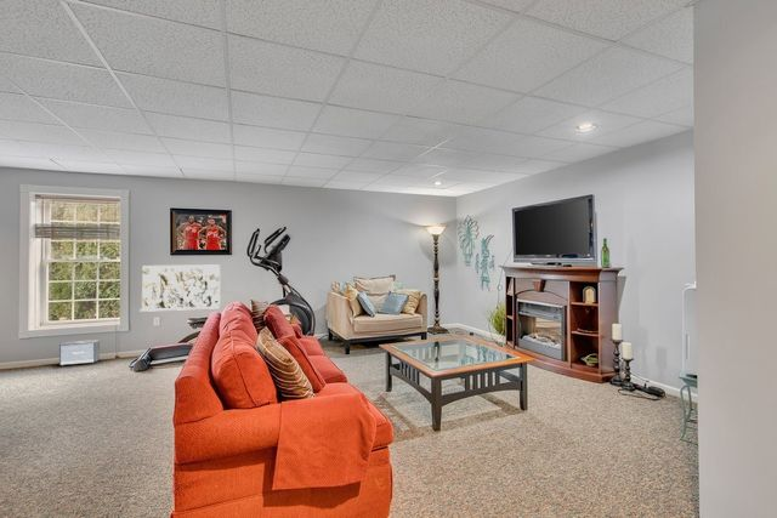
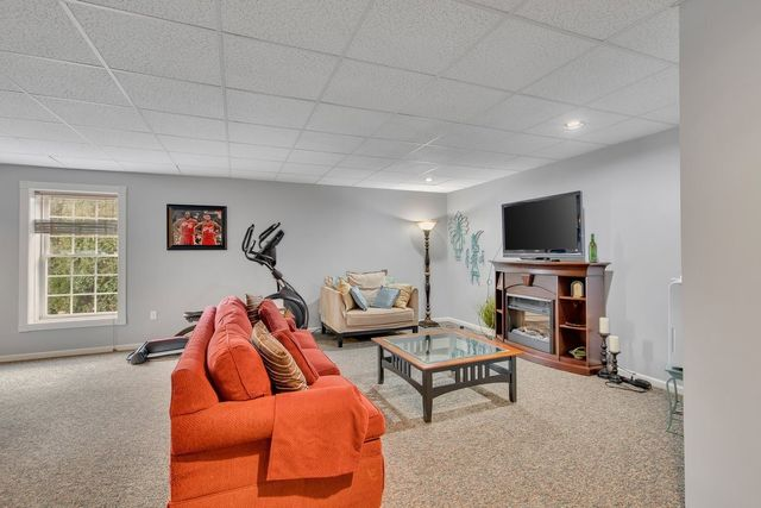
- relief sculpture (181, 286)
- speaker (80, 352)
